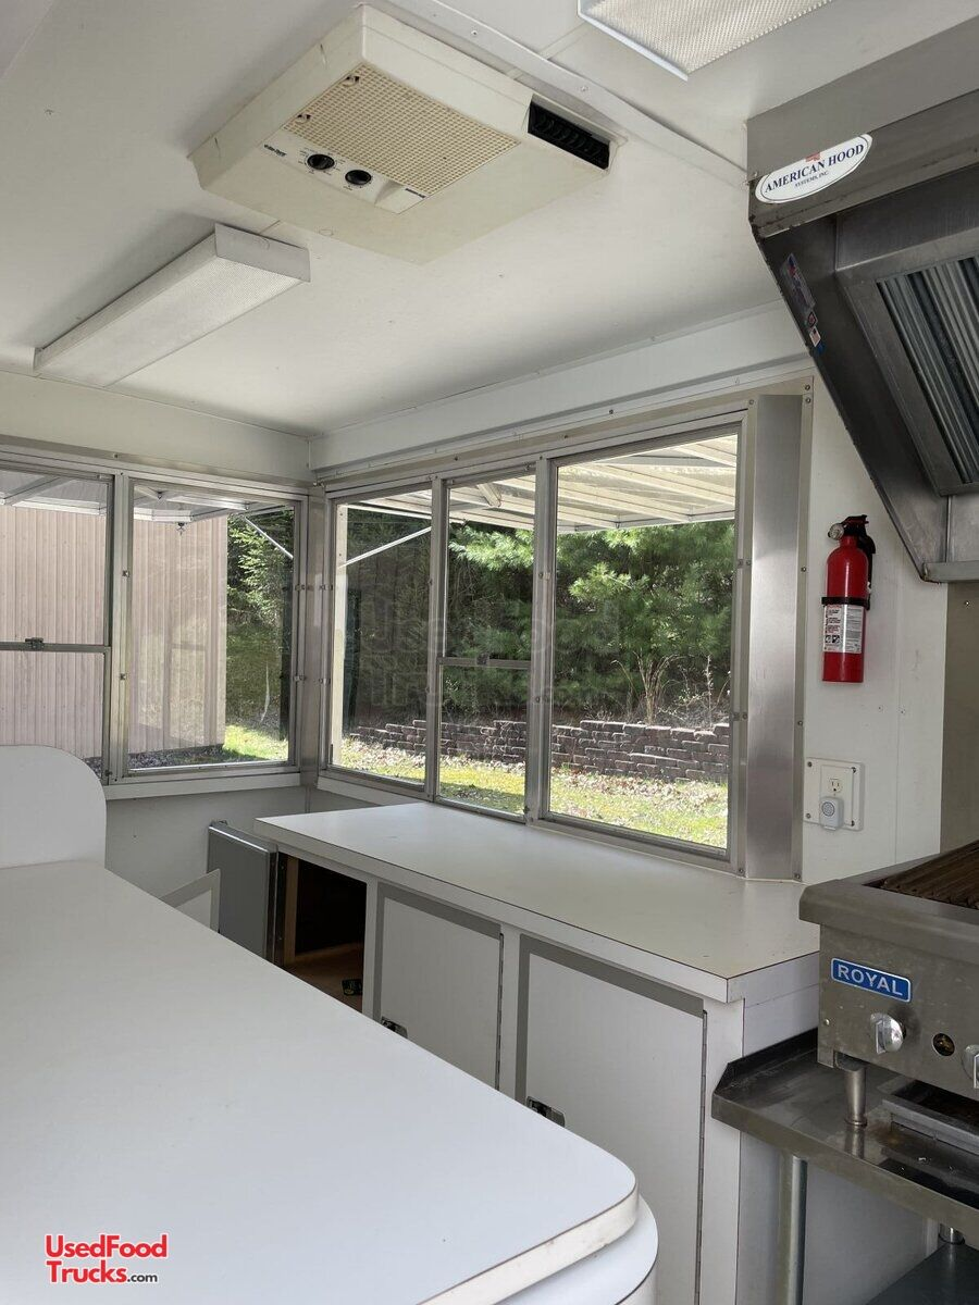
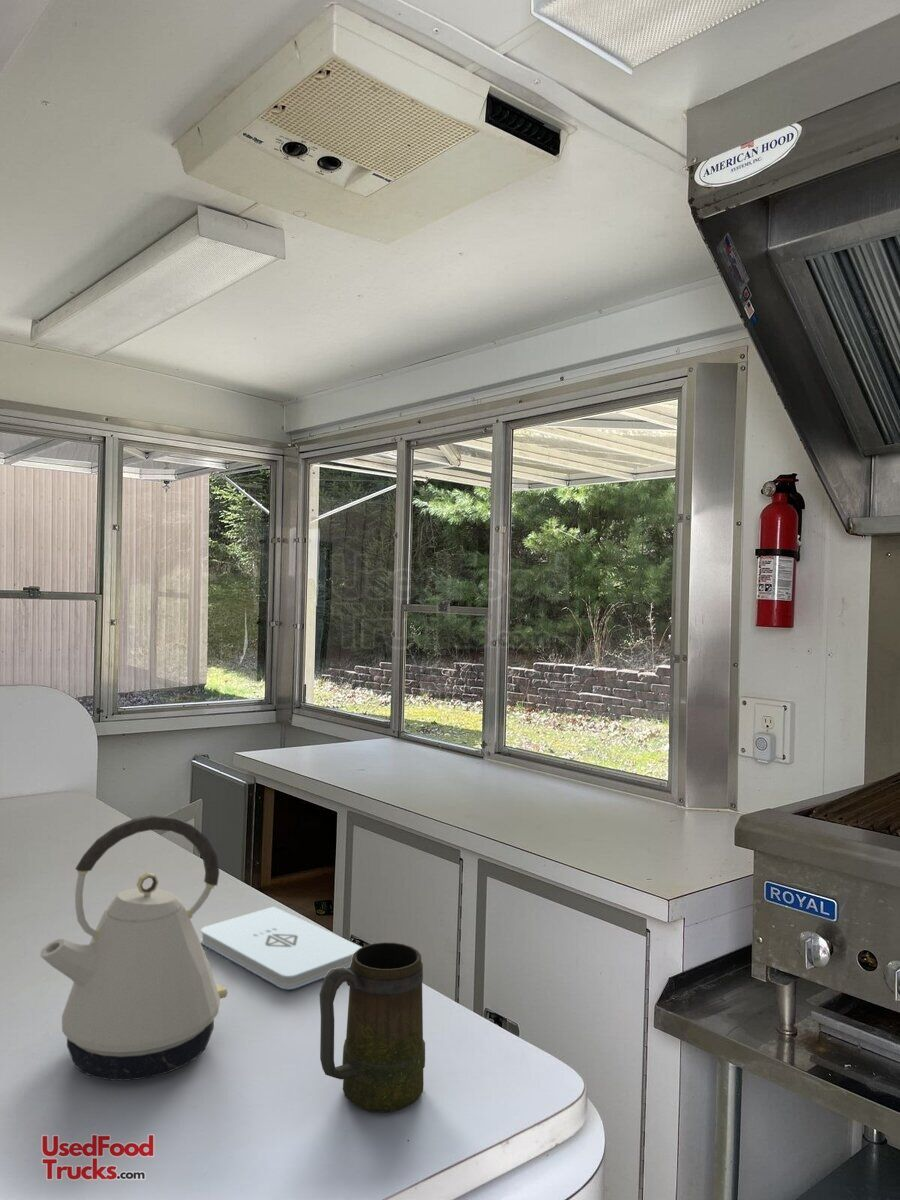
+ mug (370, 1027)
+ kettle (139, 935)
+ notepad (279, 944)
